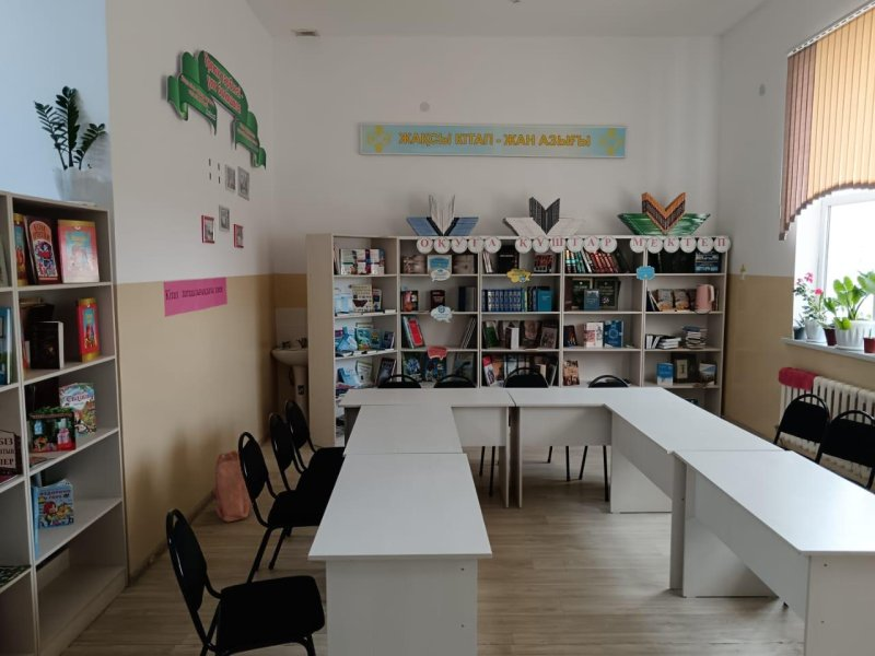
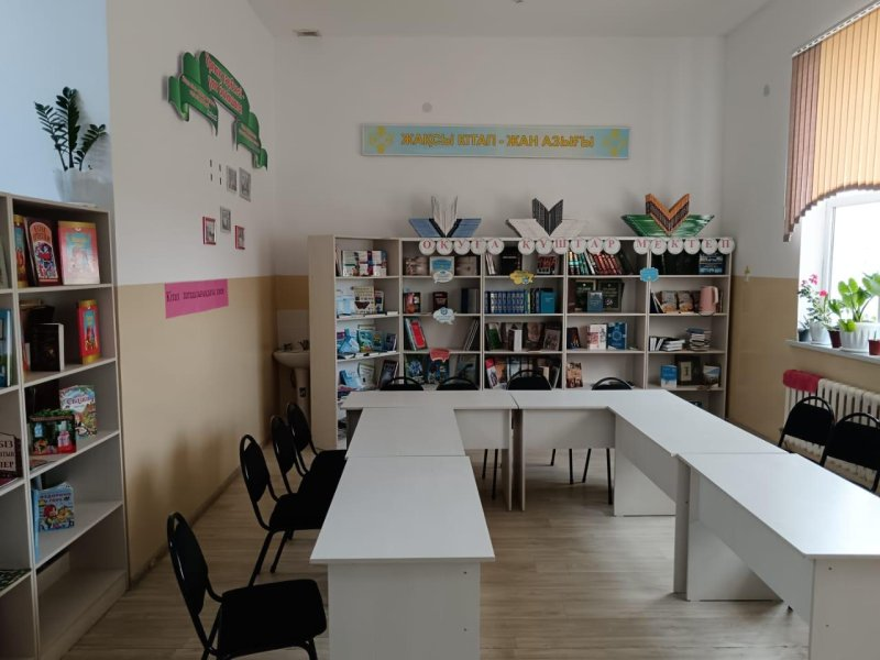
- backpack (230, 483)
